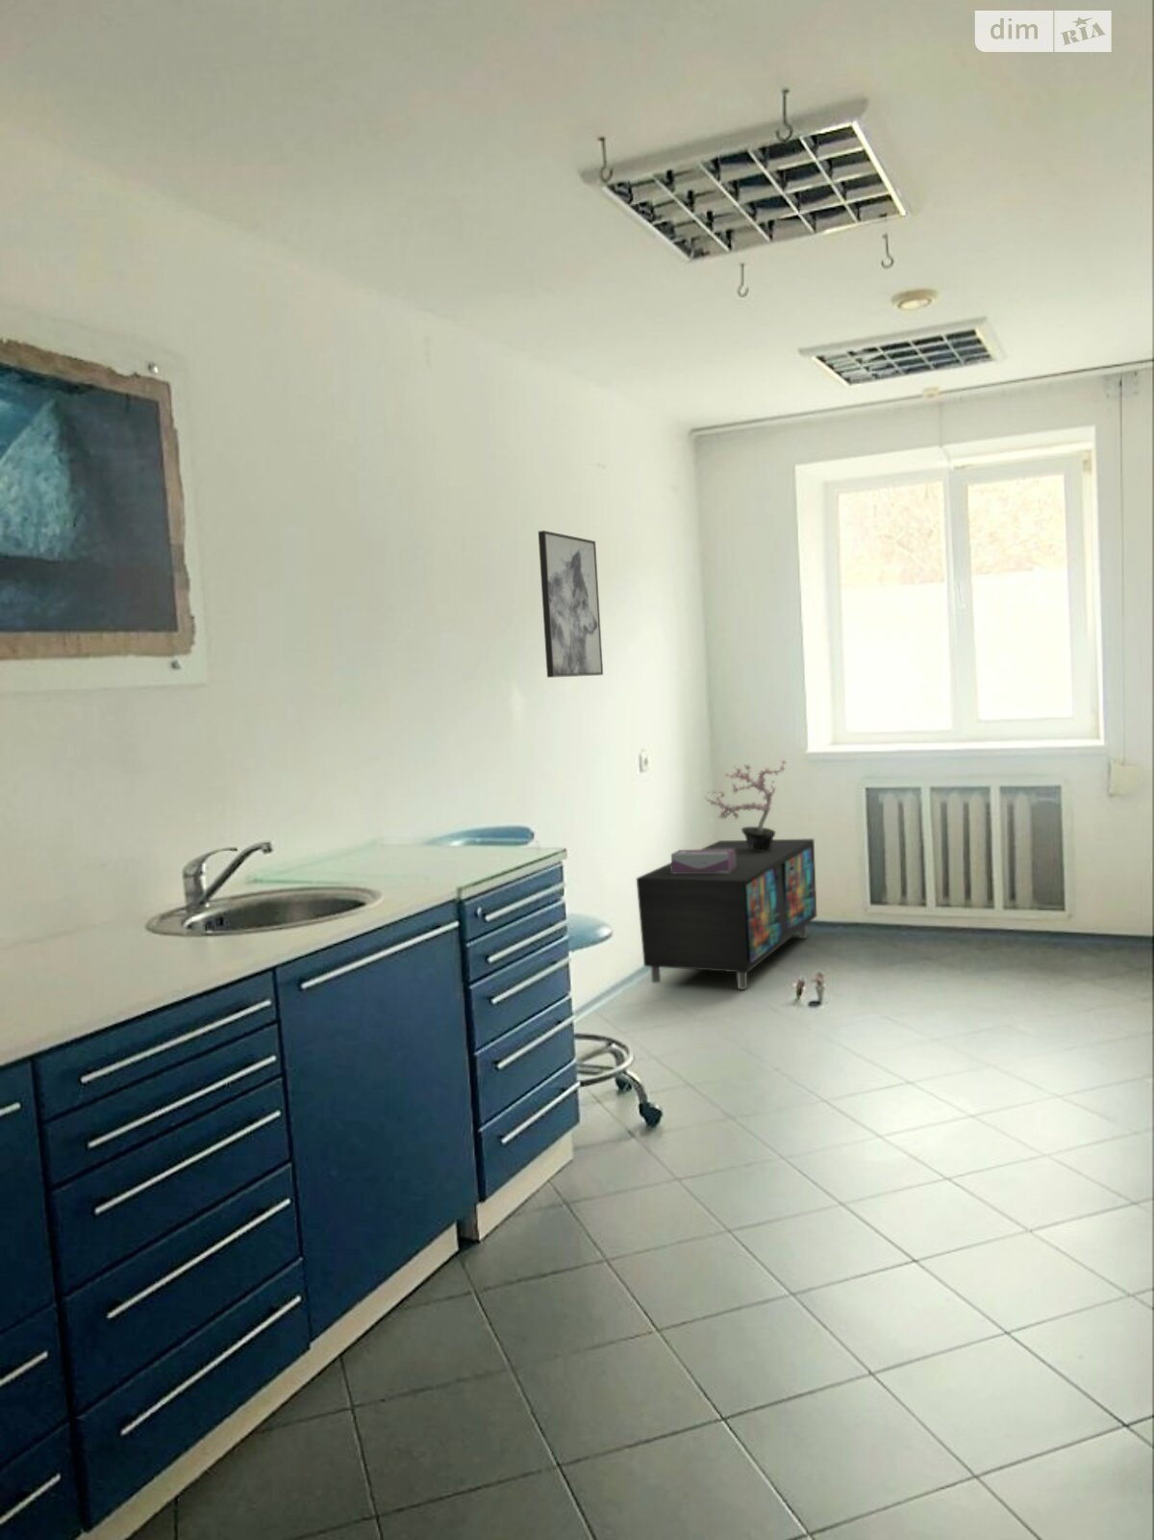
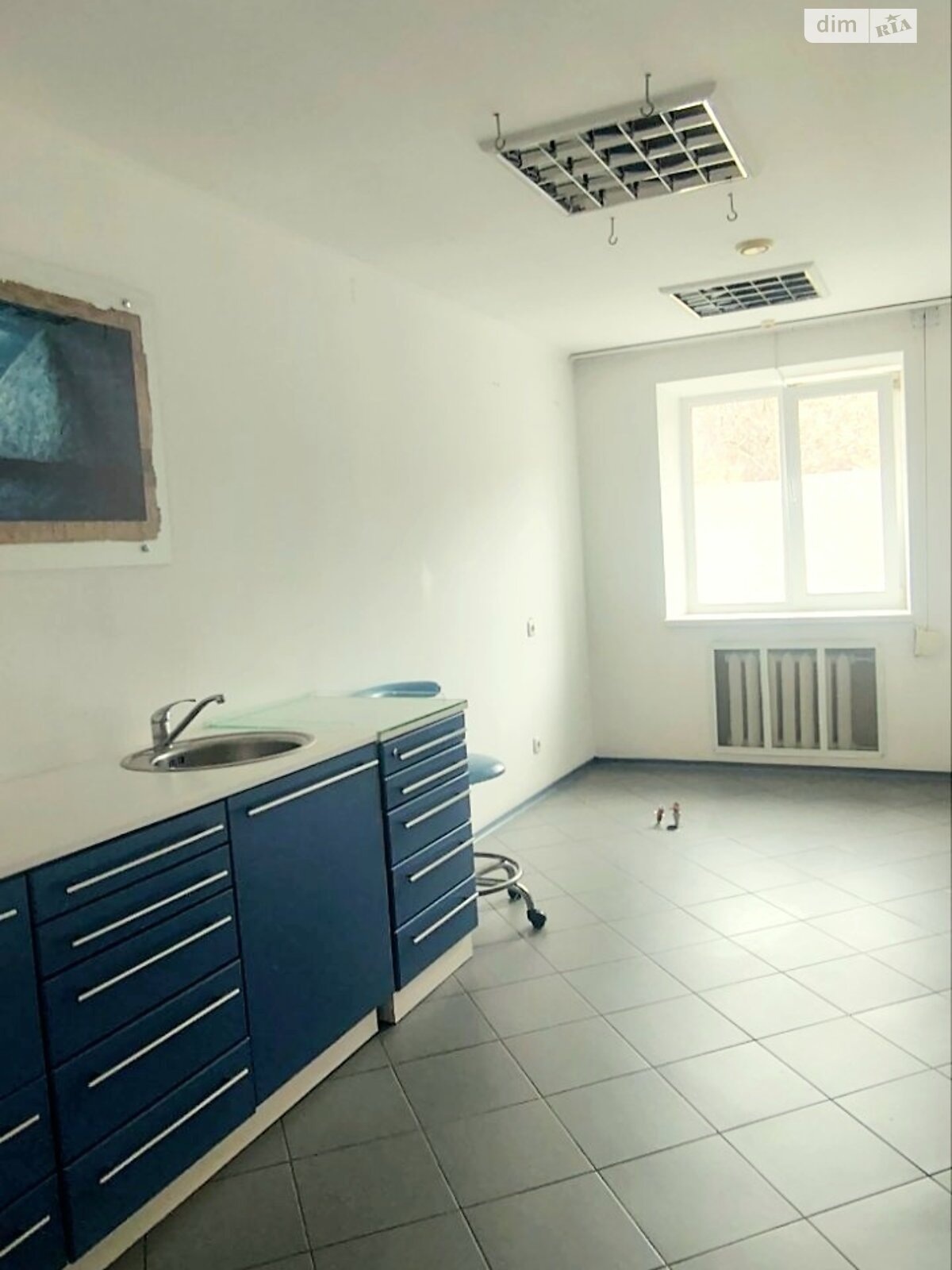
- potted plant (744, 805)
- tissue box (703, 860)
- wall art (572, 606)
- storage cabinet (735, 907)
